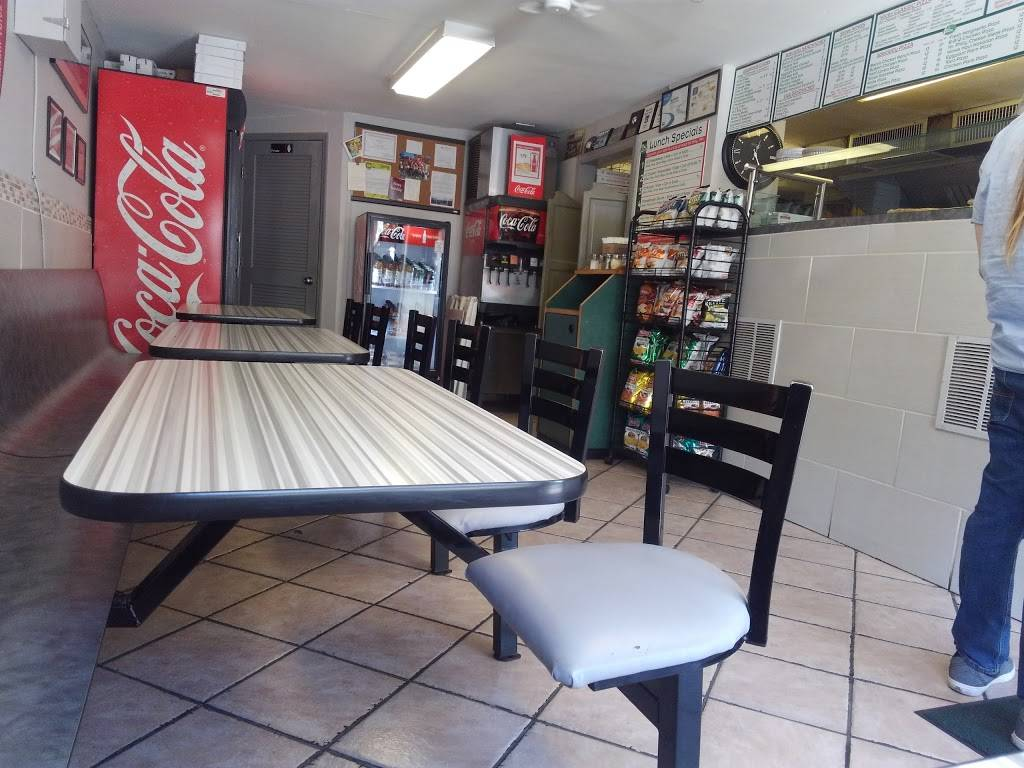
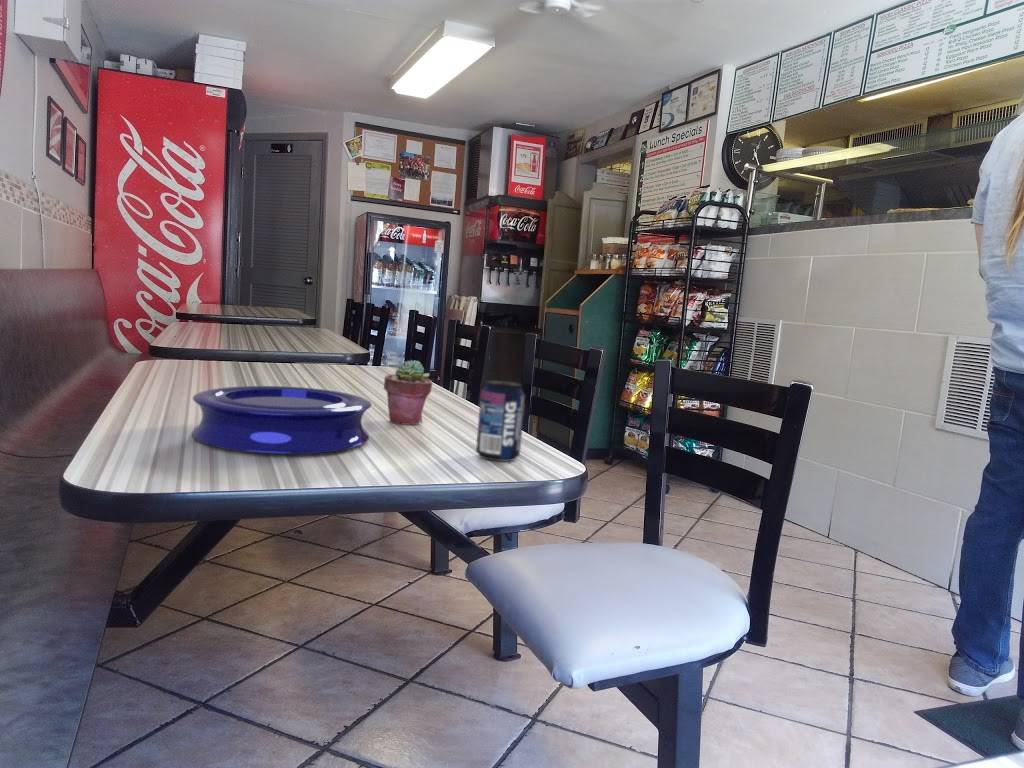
+ beverage can (500, 420)
+ potted succulent (407, 390)
+ plate (284, 416)
